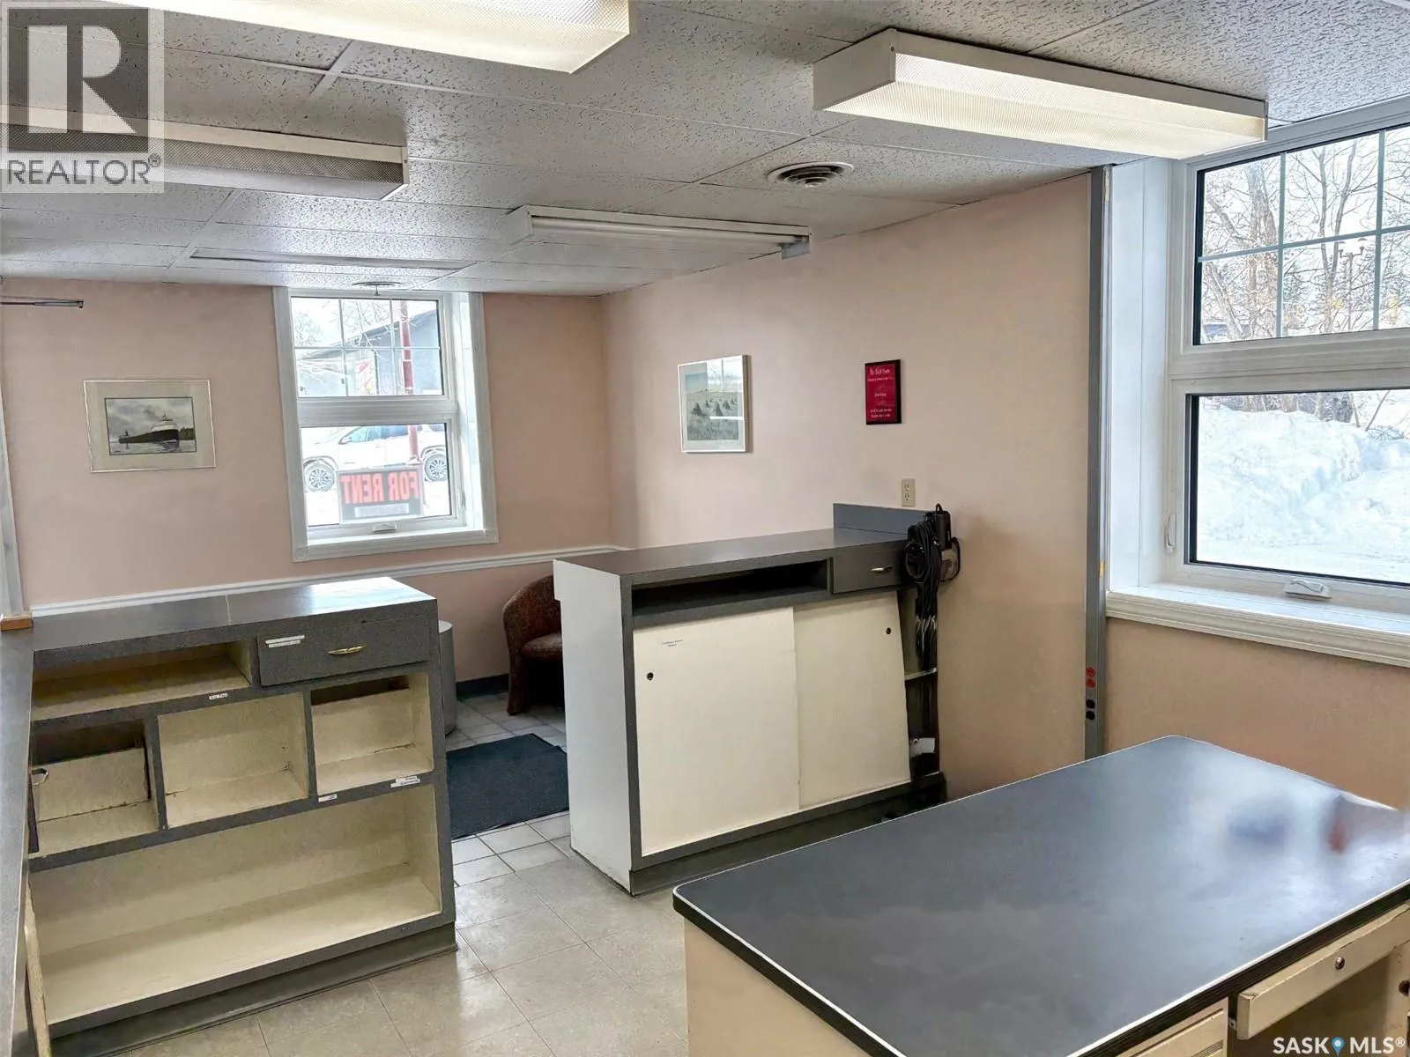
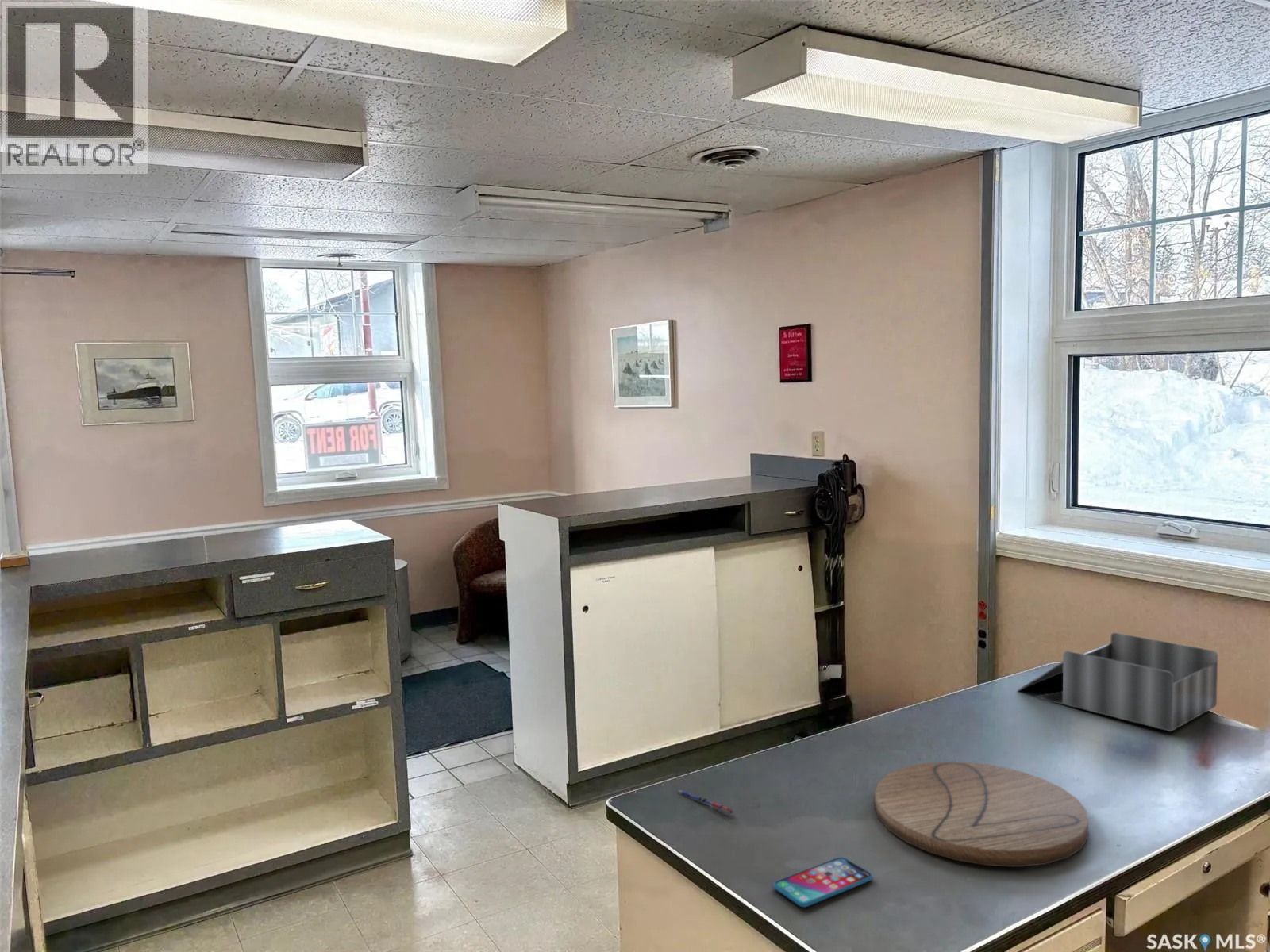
+ smartphone (823, 881)
+ pen (704, 800)
+ desk organizer (1113, 673)
+ cutting board (977, 808)
